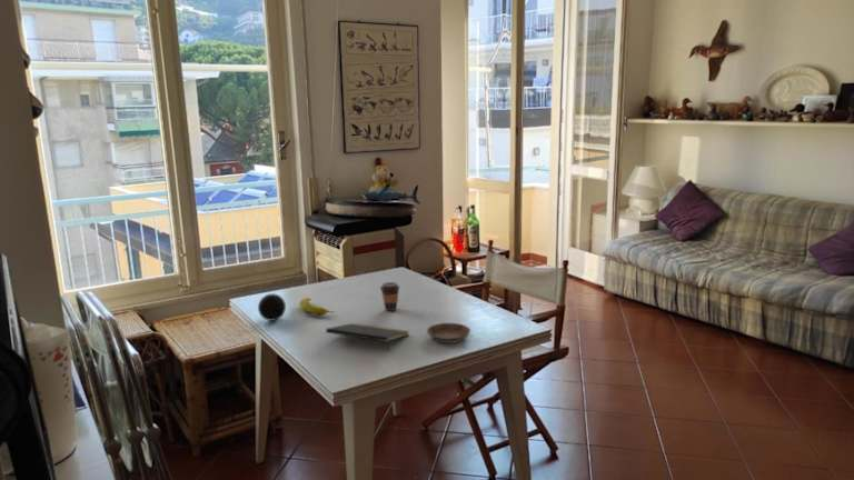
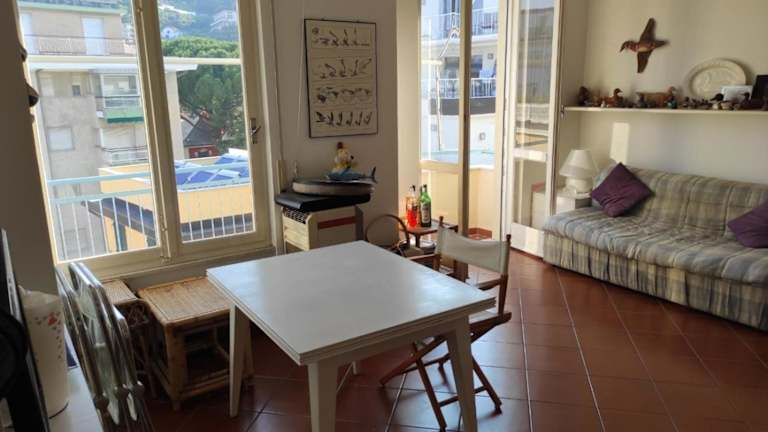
- saucer (448, 333)
- decorative ball (271, 307)
- coffee cup (390, 297)
- notepad (368, 331)
- fruit (312, 304)
